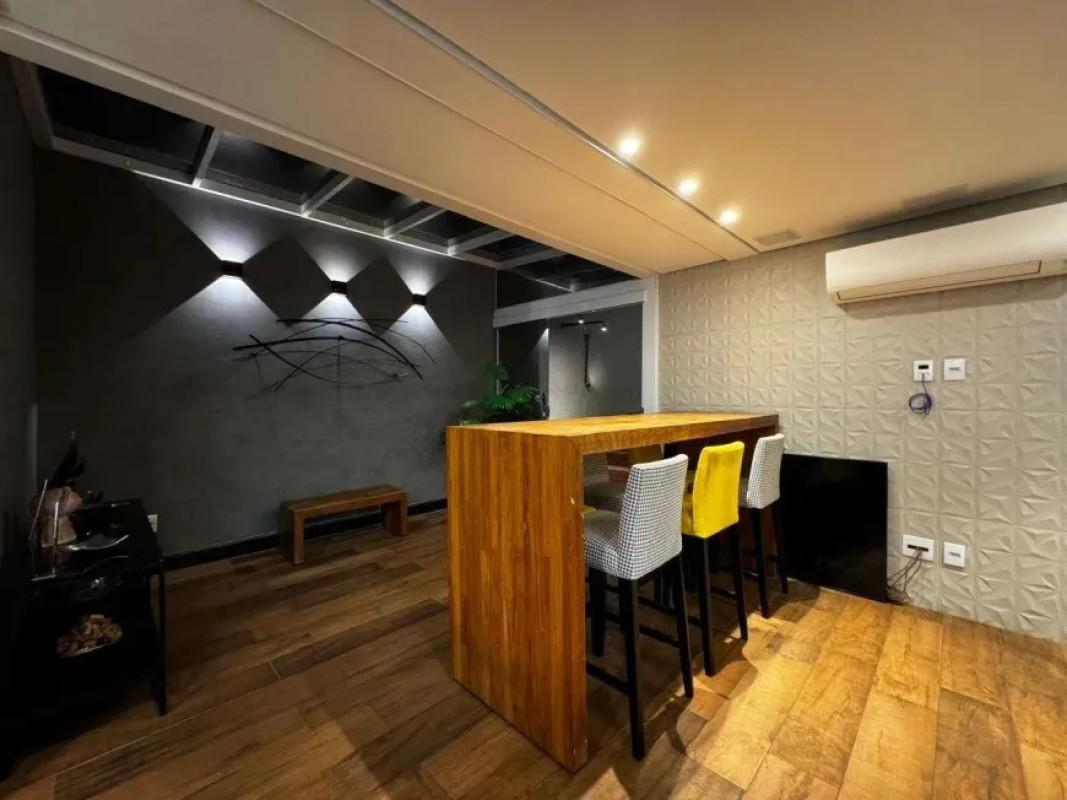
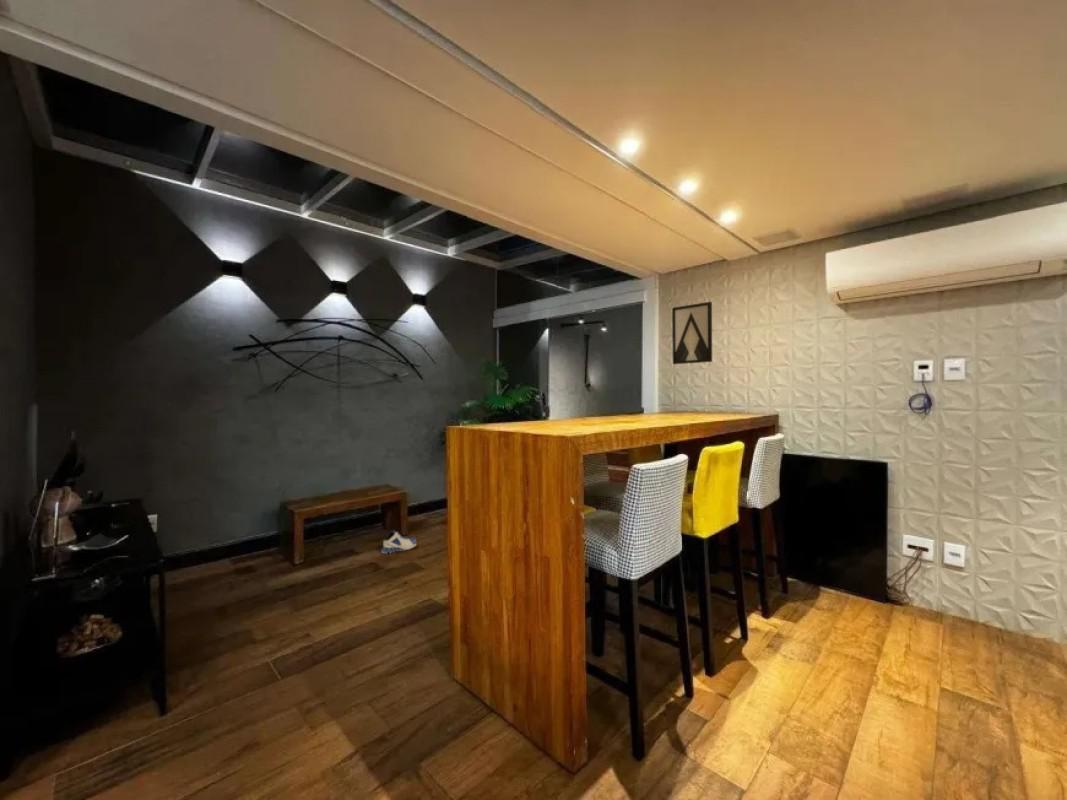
+ sneaker (399, 539)
+ wall art (691, 334)
